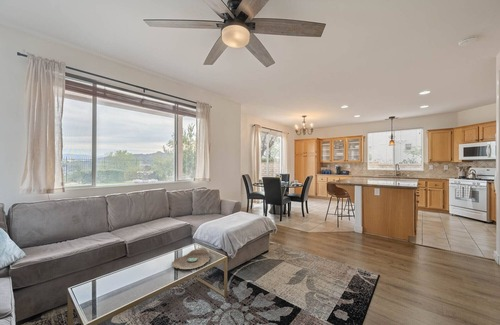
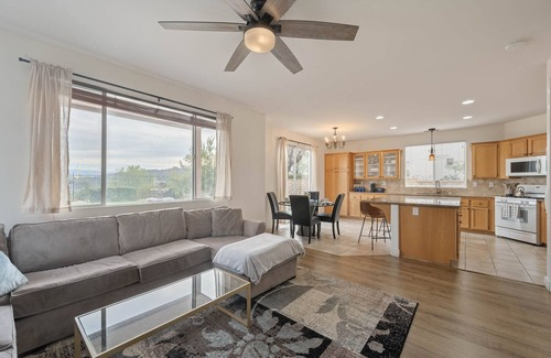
- decorative bowl (192, 258)
